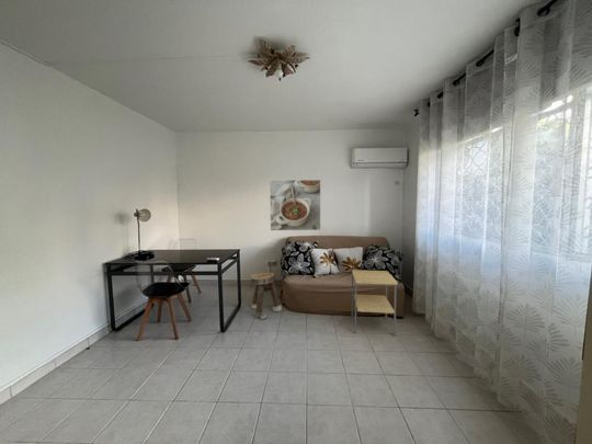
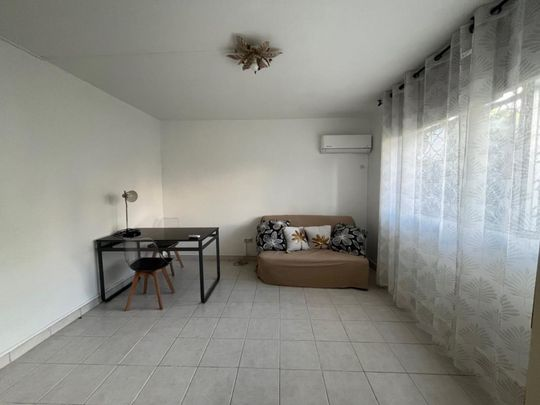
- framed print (295, 205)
- side table (372, 300)
- stool (262, 293)
